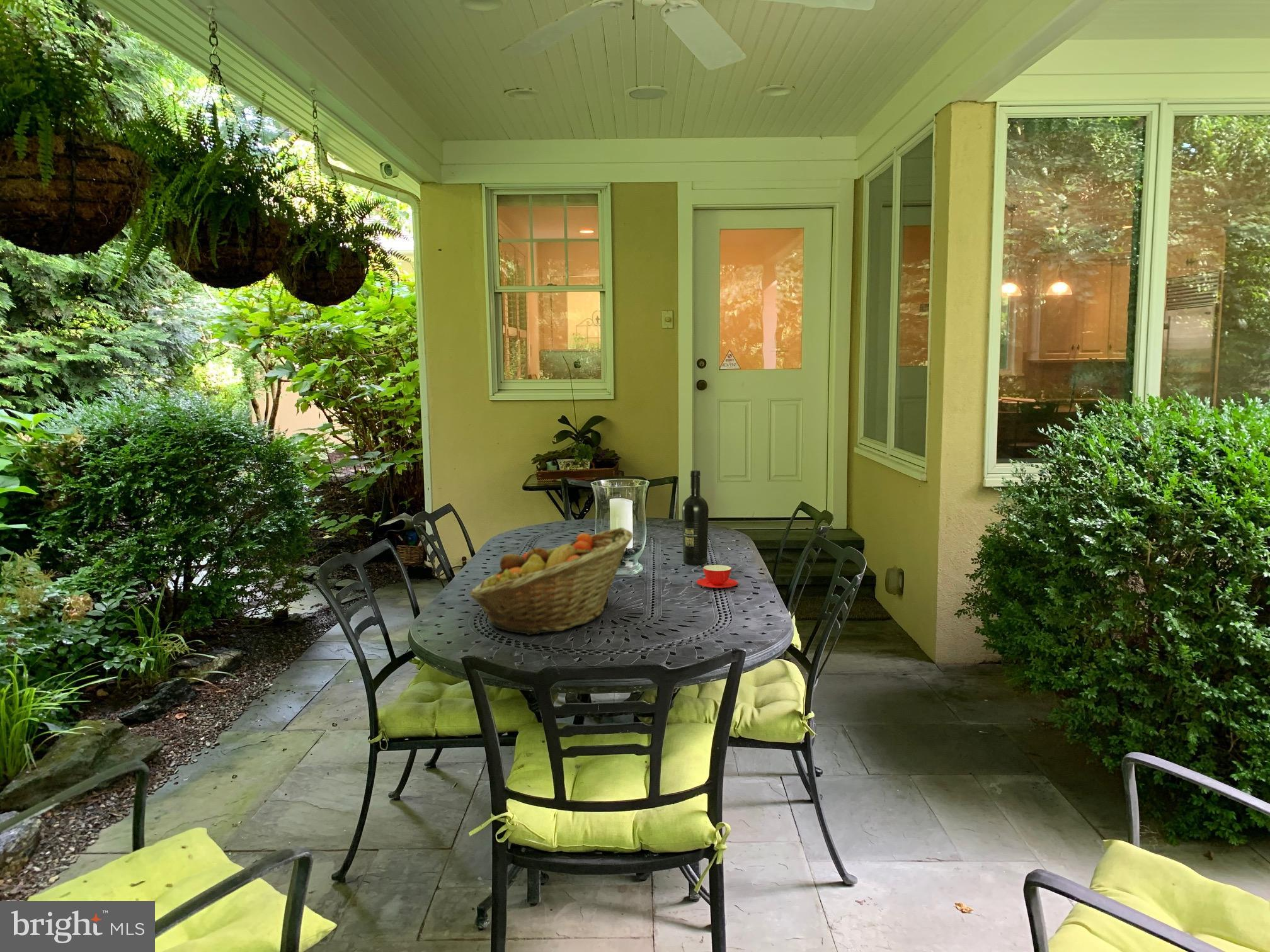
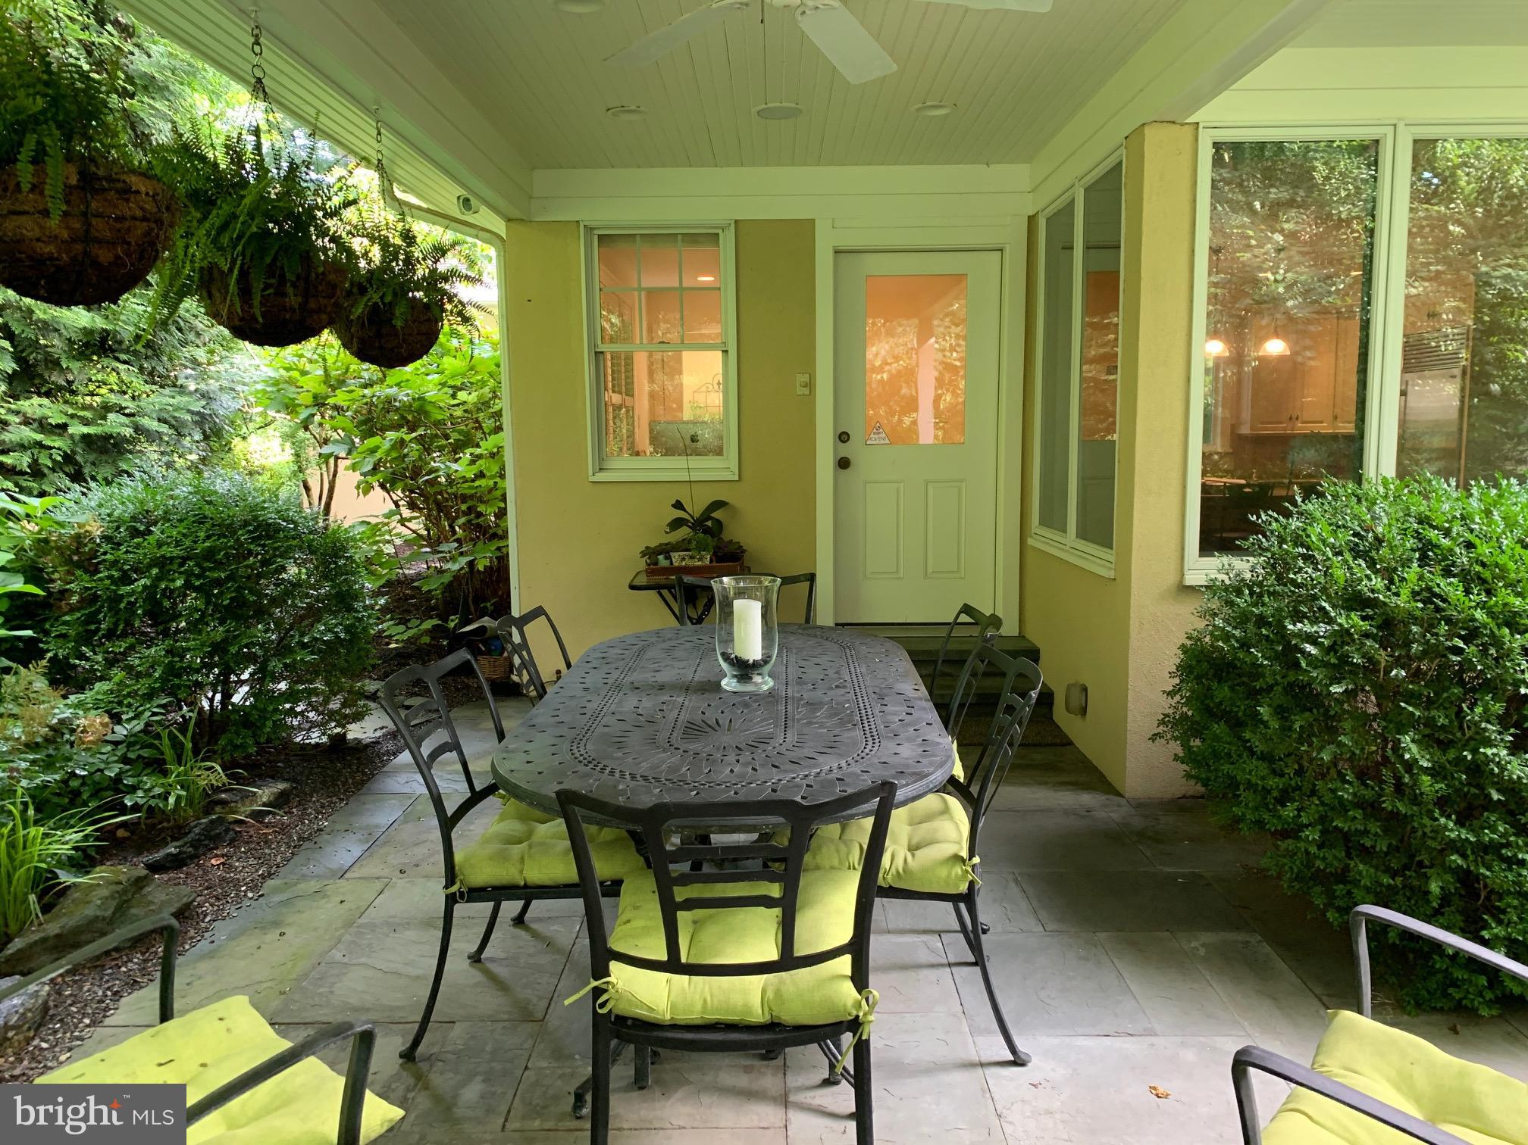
- wine bottle (695, 516)
- fruit basket (555, 574)
- teacup (717, 576)
